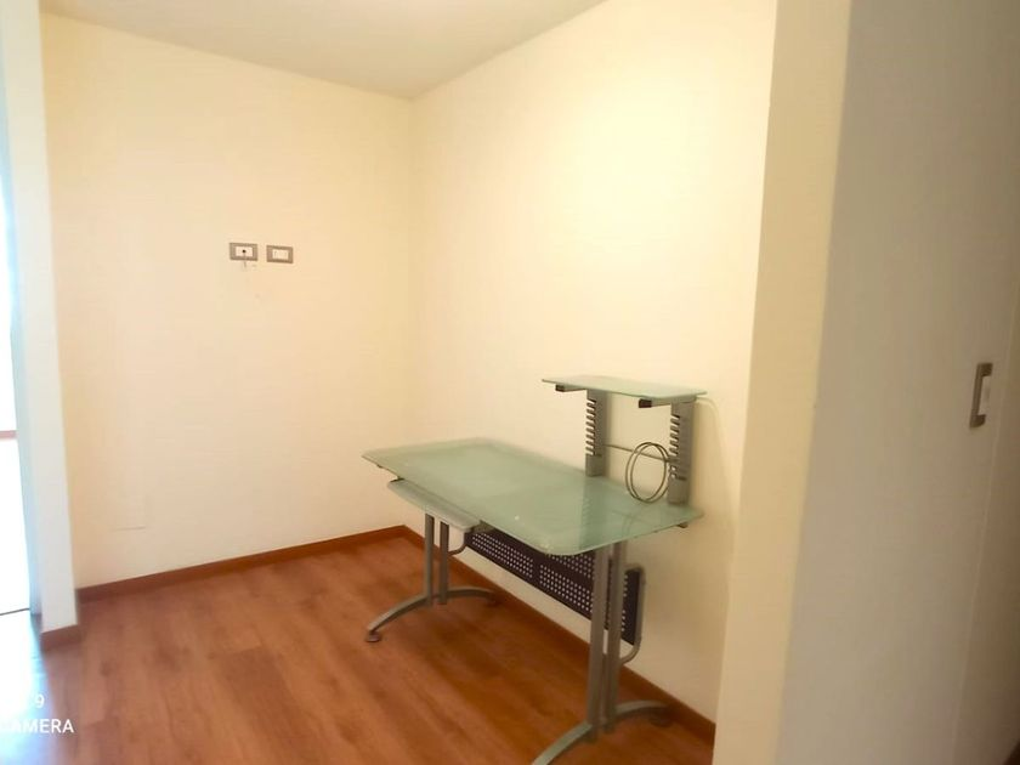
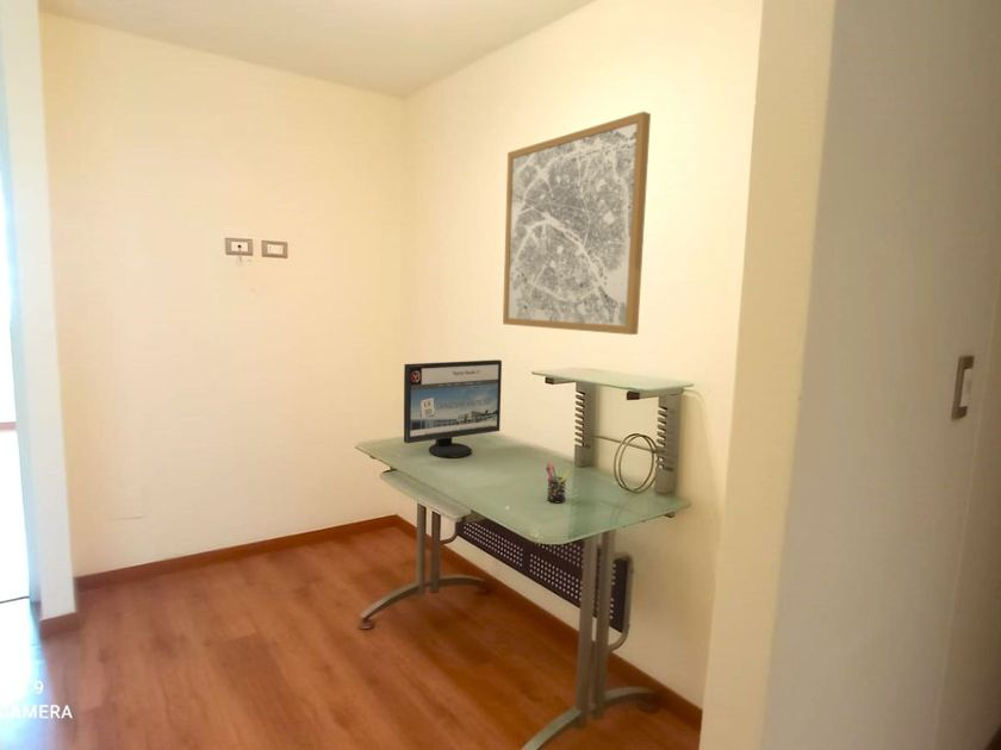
+ pen holder (555, 482)
+ wall art (566, 233)
+ computer monitor (450, 406)
